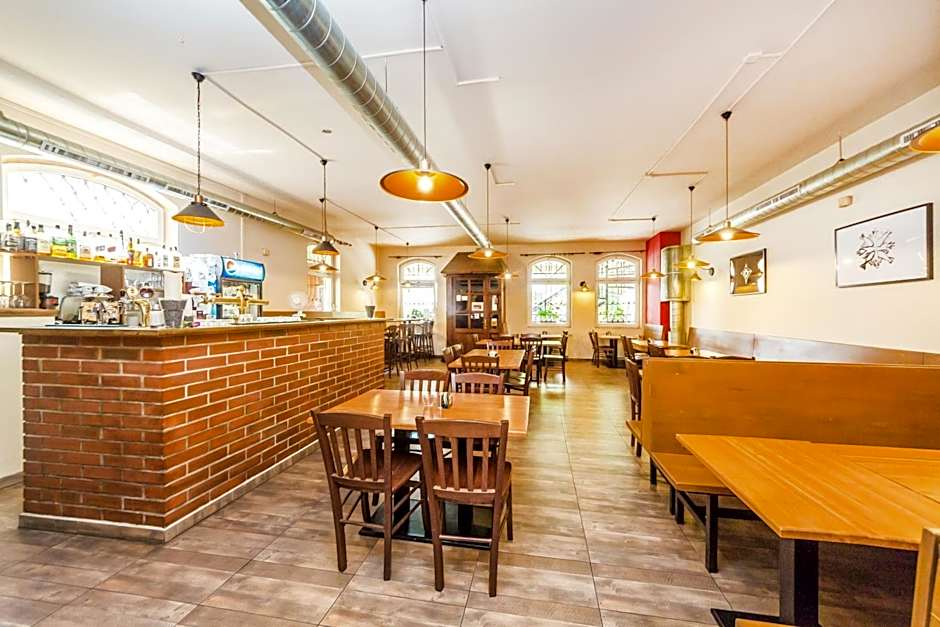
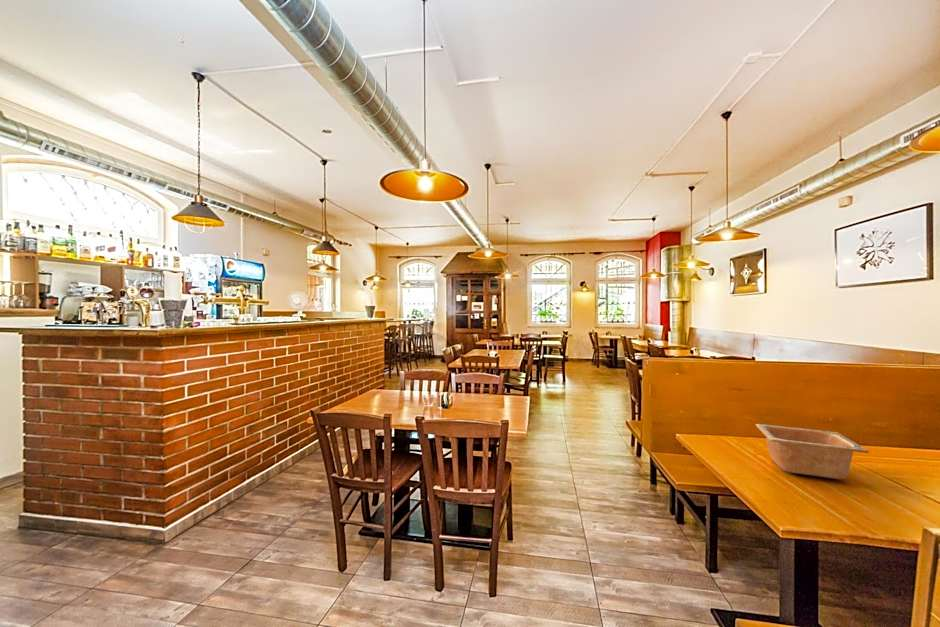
+ serving bowl (805, 451)
